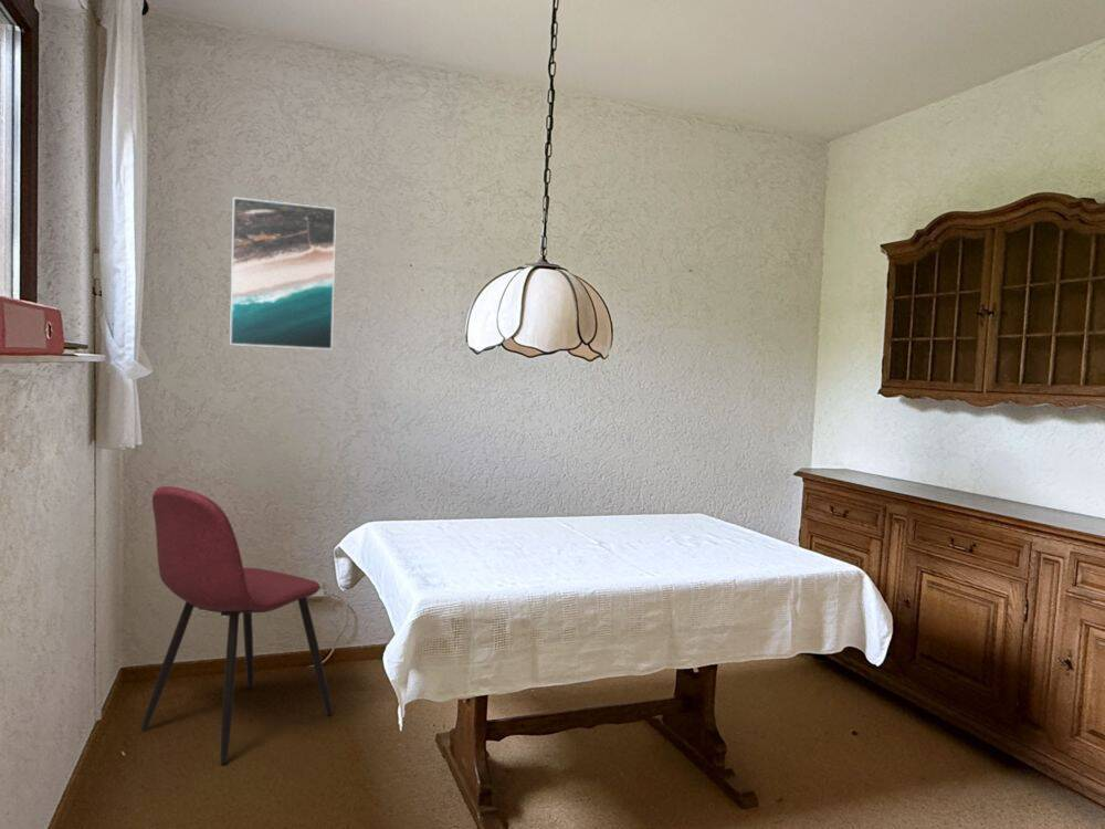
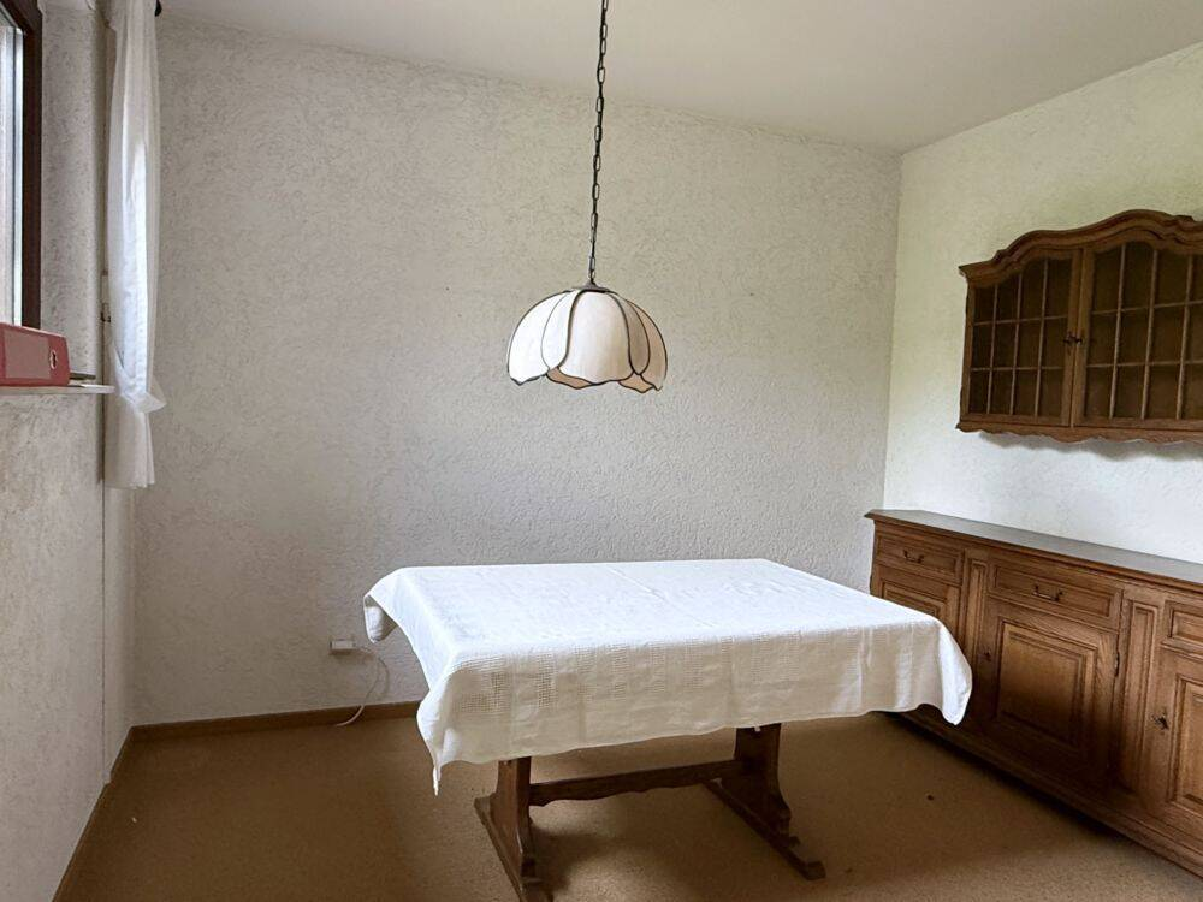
- dining chair (235, 602)
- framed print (283, 275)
